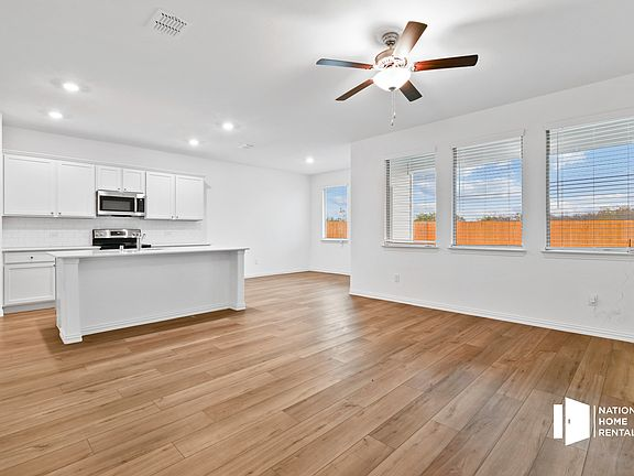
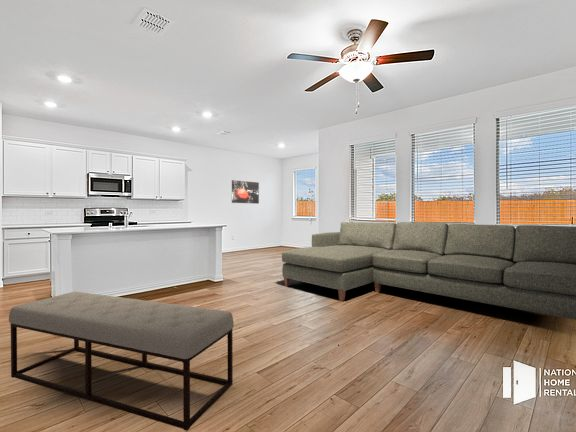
+ wall art (245, 192)
+ sofa (420, 261)
+ bench (119, 344)
